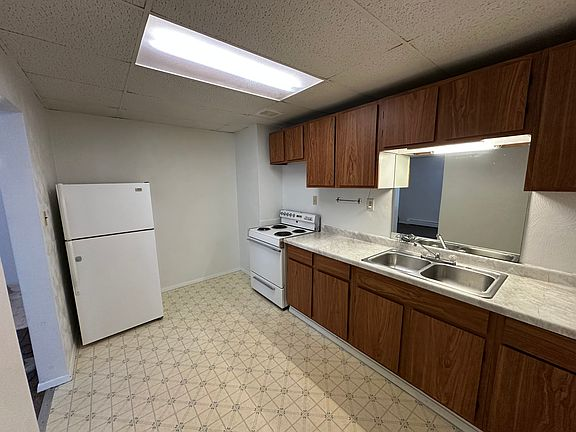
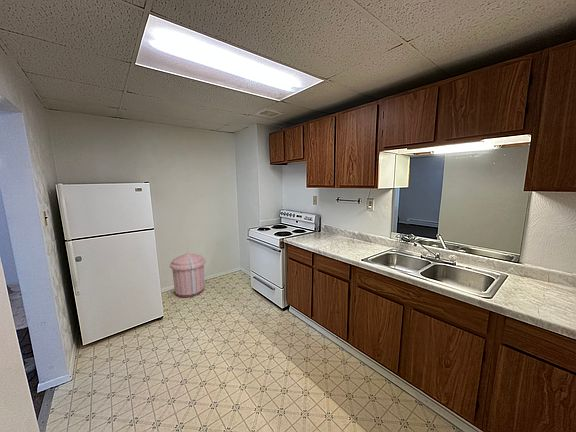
+ trash can (188, 272)
